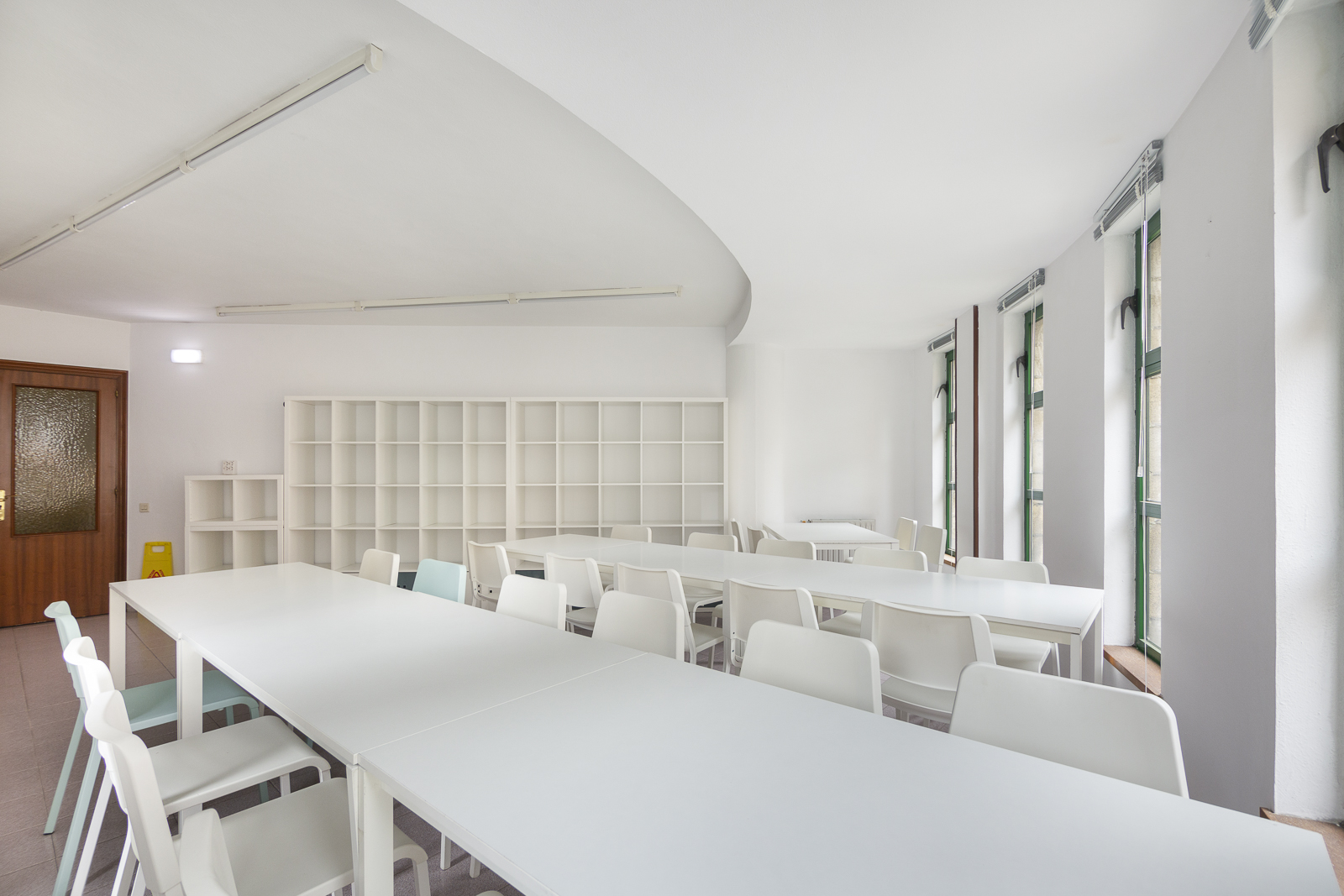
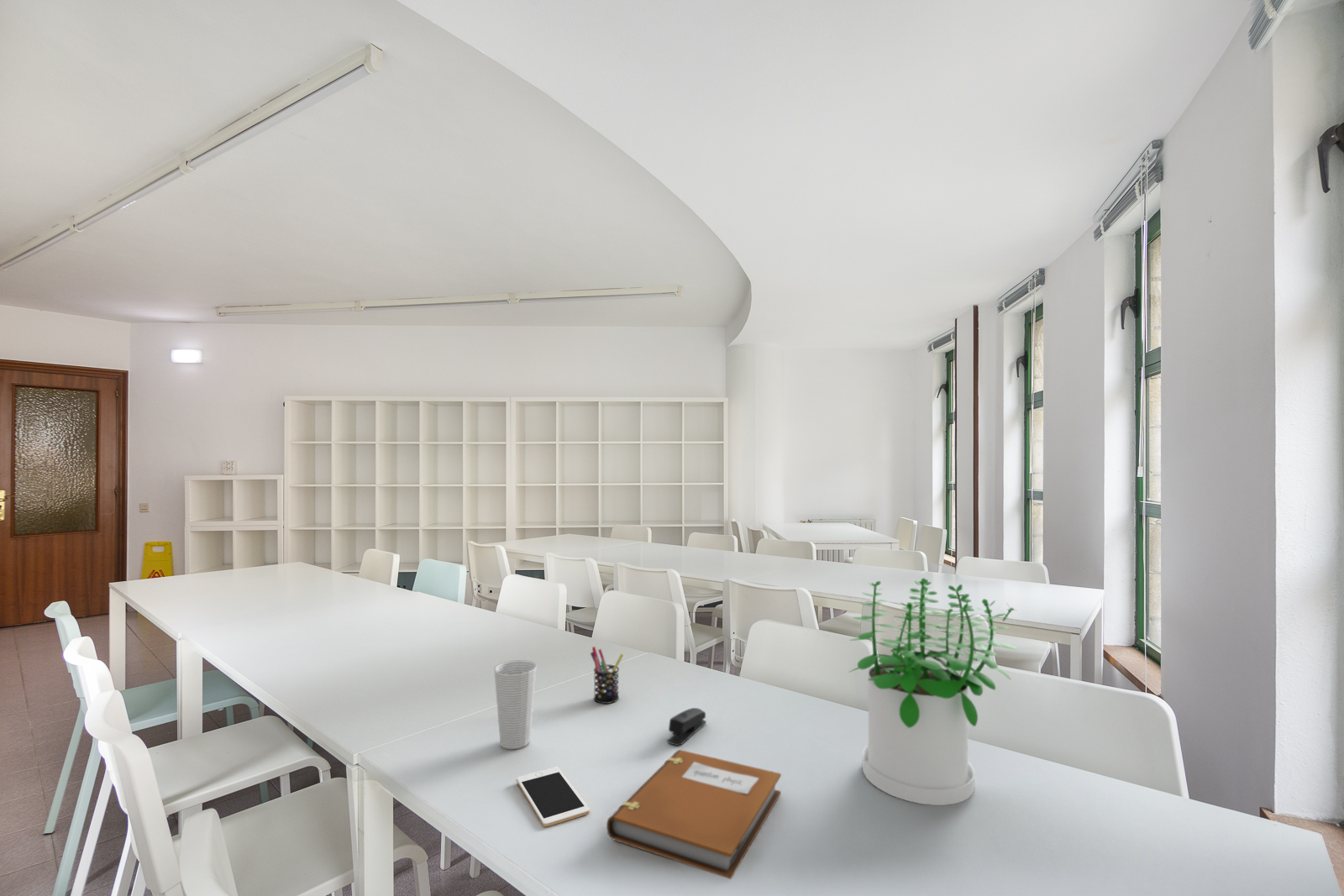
+ pen holder (604, 673)
+ cup (515, 705)
+ notebook (700, 801)
+ cell phone (551, 794)
+ stapler (687, 720)
+ potted plant (930, 679)
